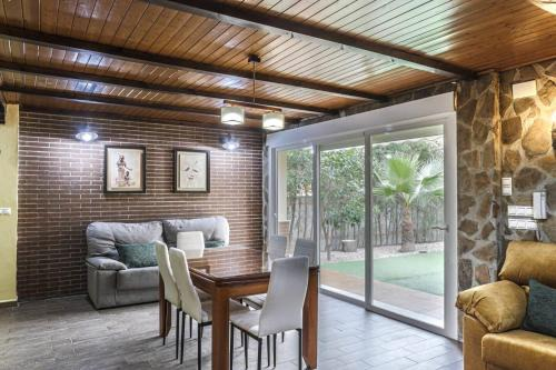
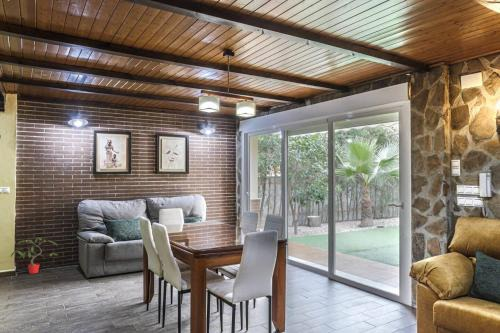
+ potted plant (35, 255)
